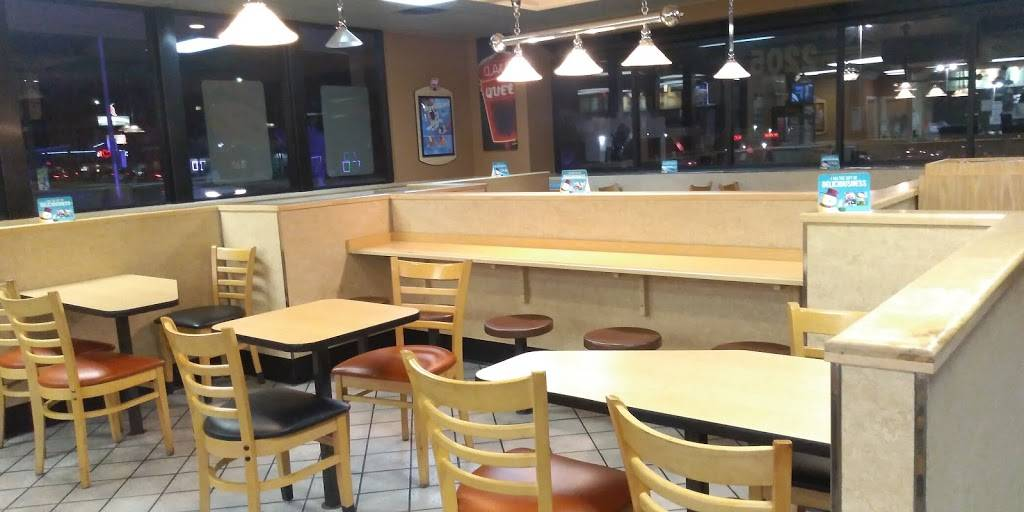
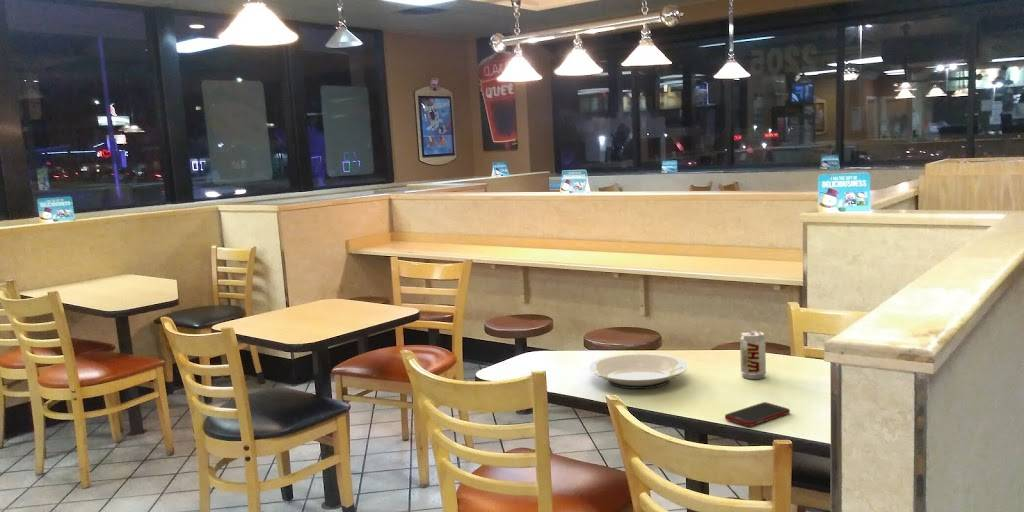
+ plate (638, 372)
+ beverage can (752, 354)
+ cell phone (757, 414)
